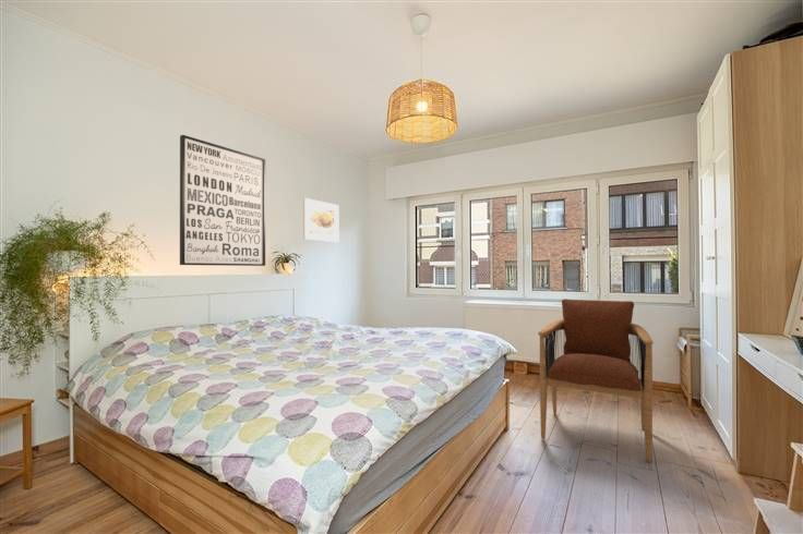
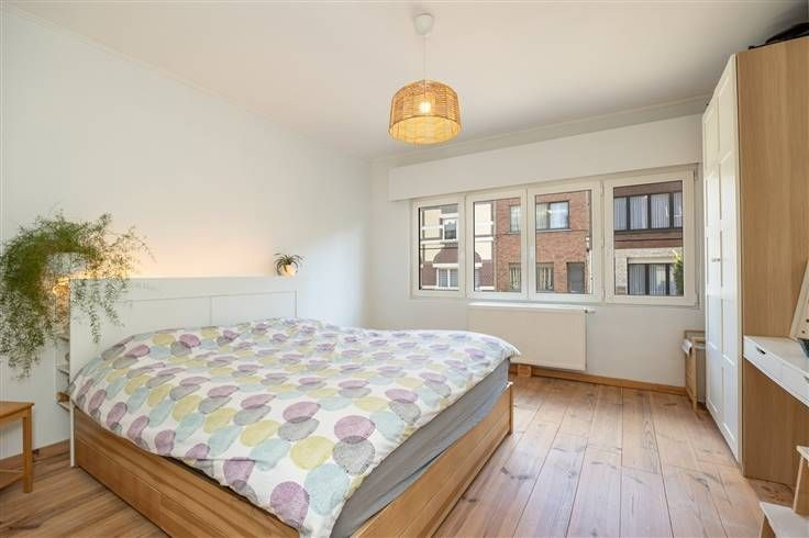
- wall art (226, 206)
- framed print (322, 221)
- armchair (595, 367)
